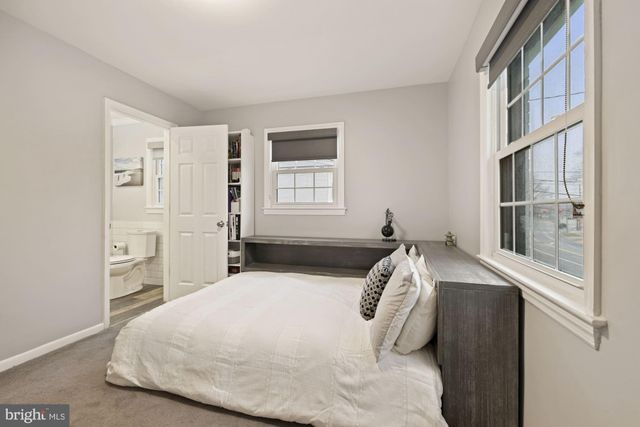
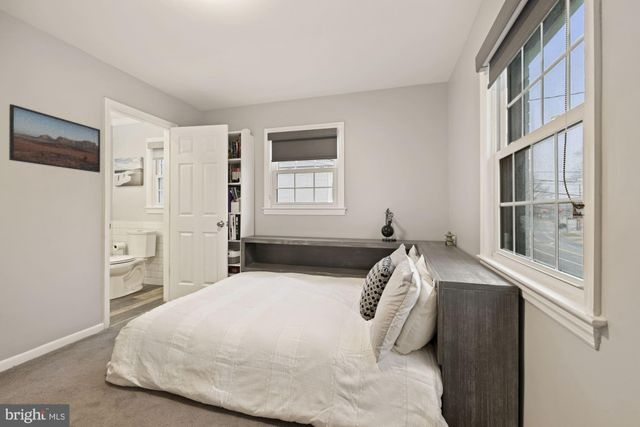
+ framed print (60, 142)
